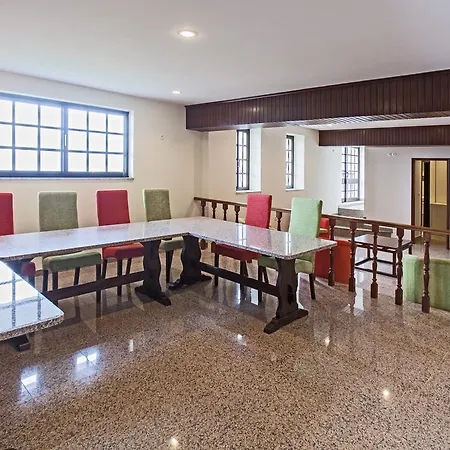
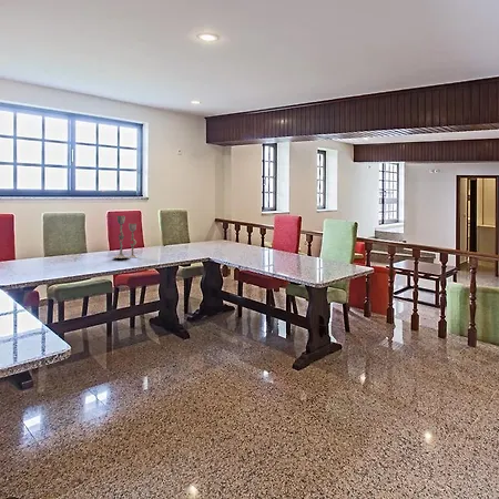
+ candlestick (123, 236)
